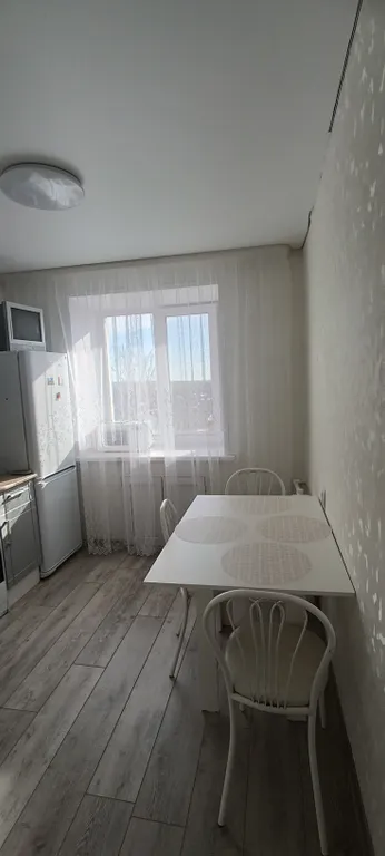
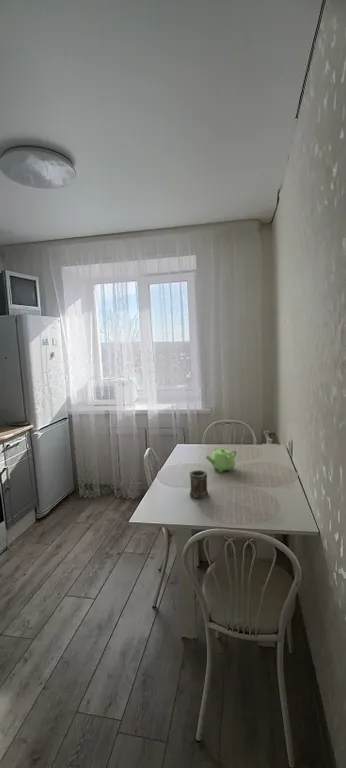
+ teapot (221, 458)
+ mug (198, 485)
